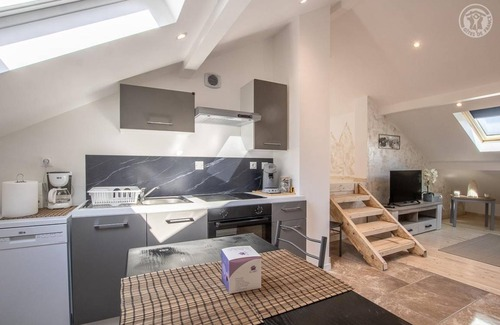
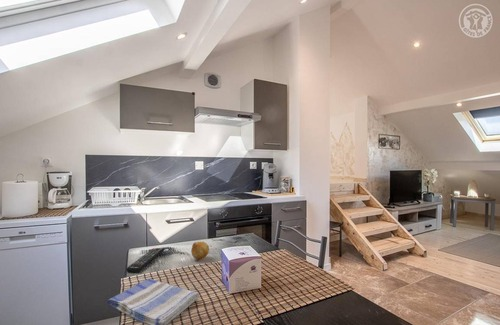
+ remote control (147, 259)
+ dish towel (154, 298)
+ fruit (200, 250)
